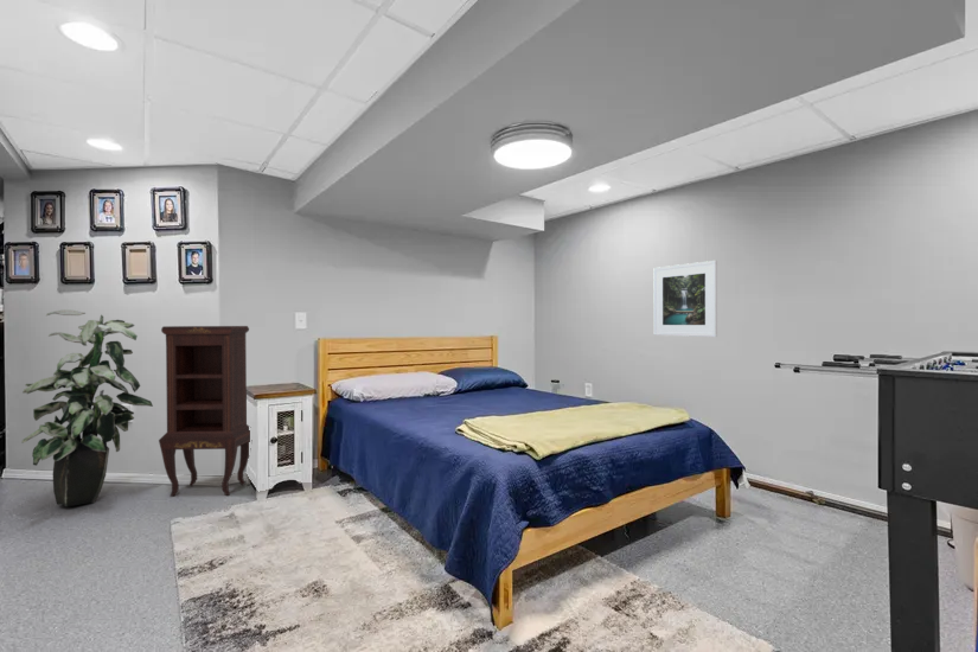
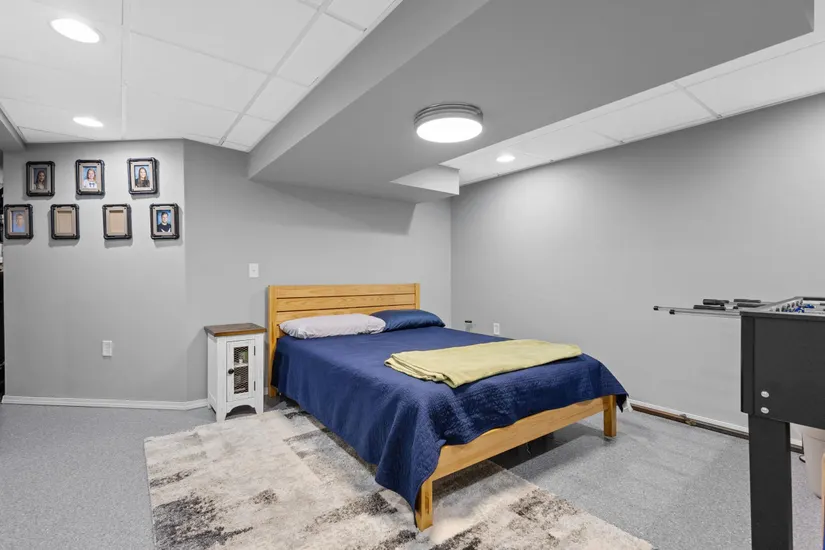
- indoor plant (83, 404)
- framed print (683, 300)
- cabinet (207, 408)
